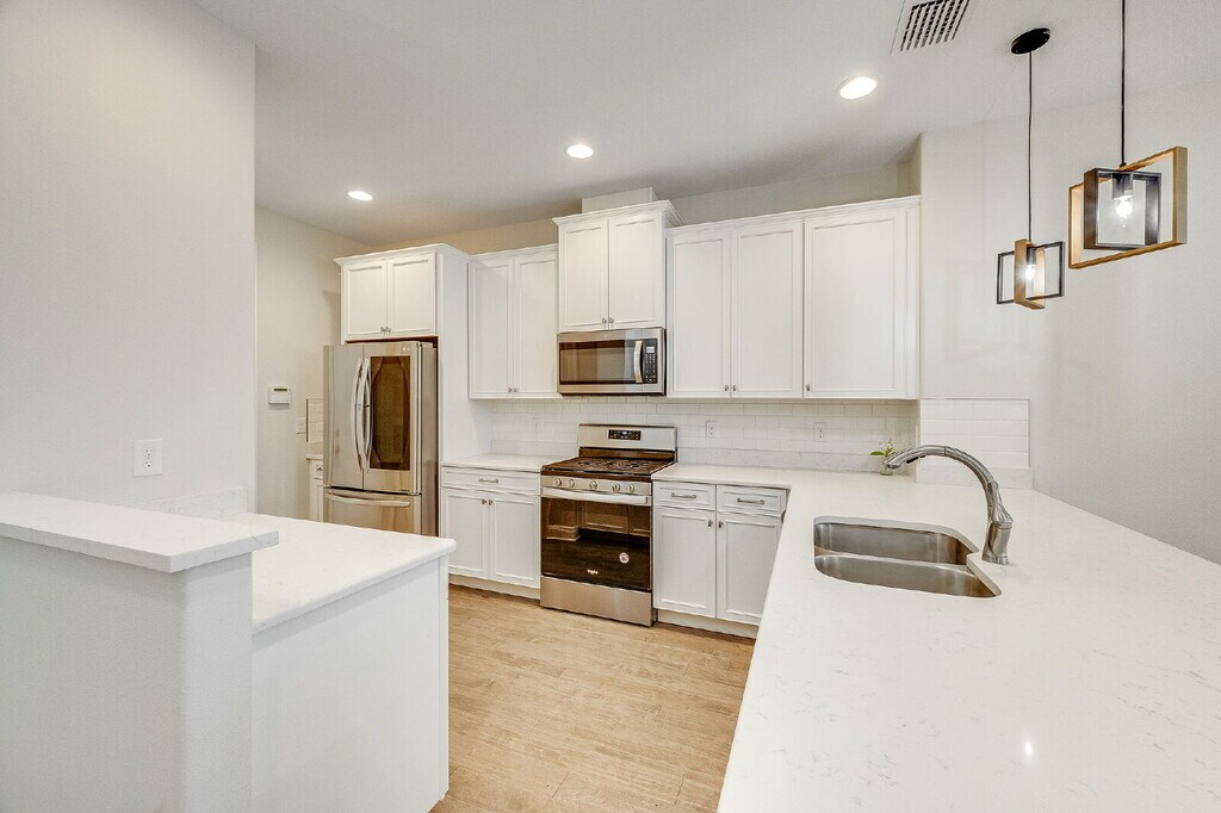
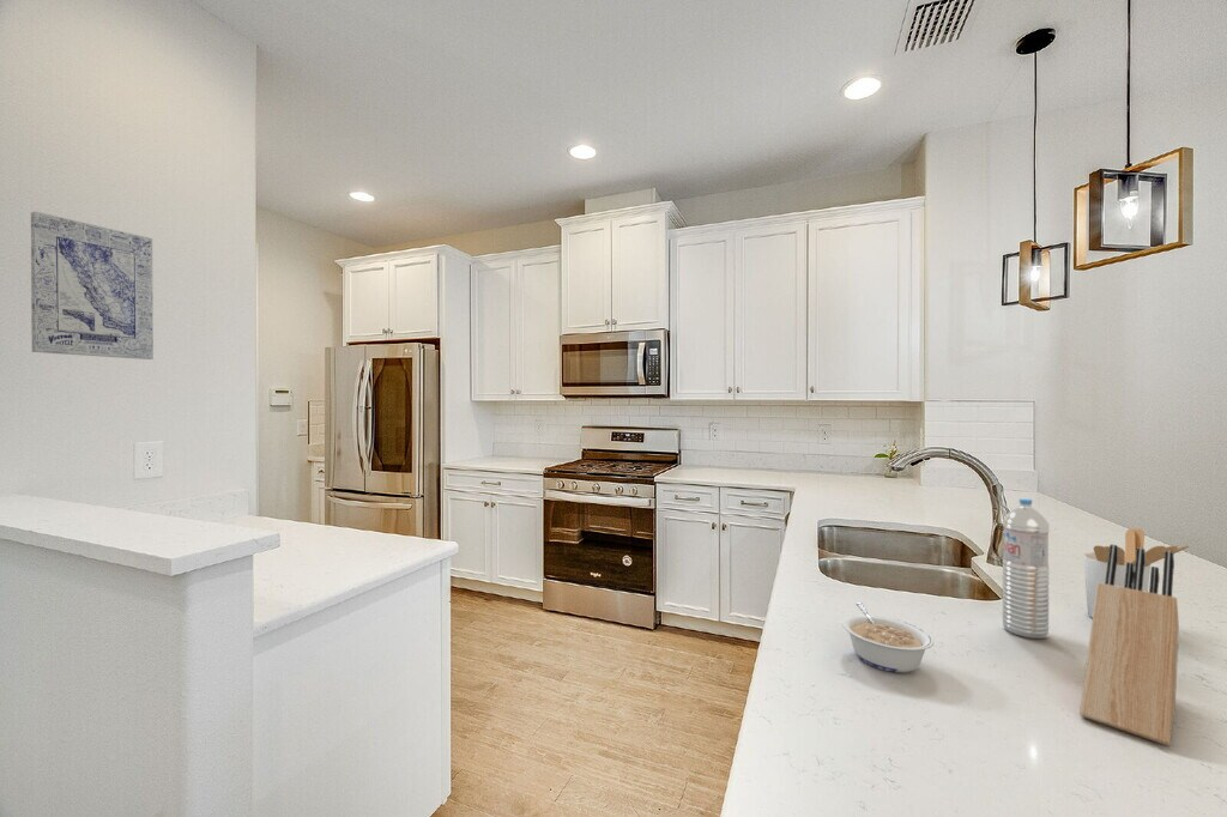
+ wall art (96, 291)
+ water bottle (1024, 565)
+ utensil holder (1132, 583)
+ knife block (1132, 628)
+ legume (882, 640)
